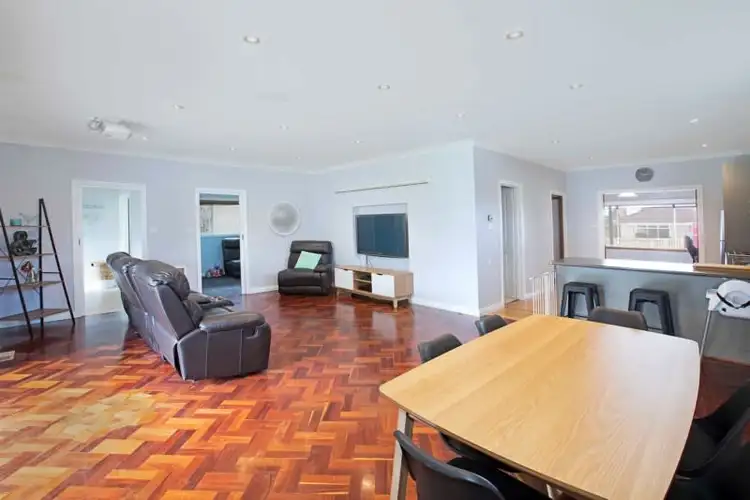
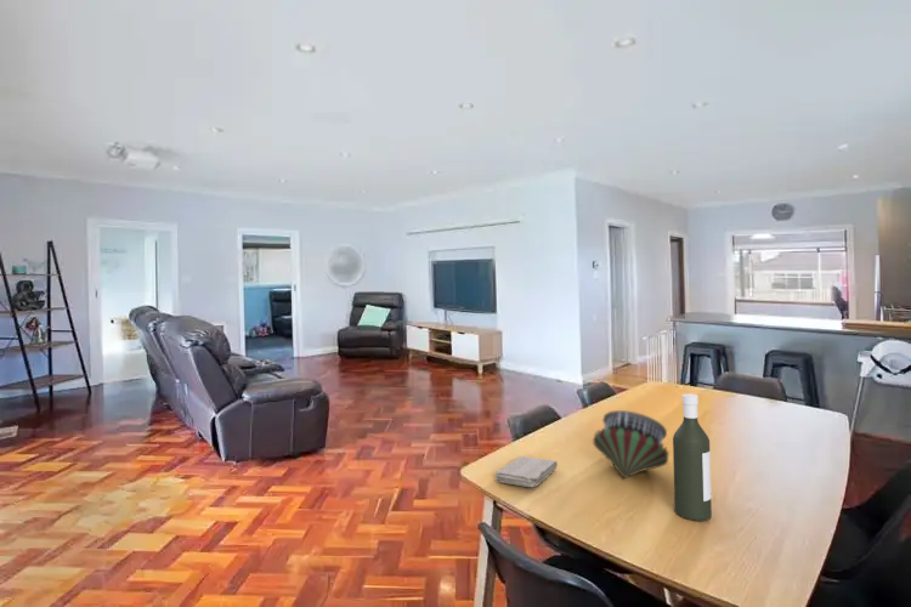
+ drum (630, 439)
+ washcloth (526, 470)
+ bottle (691, 454)
